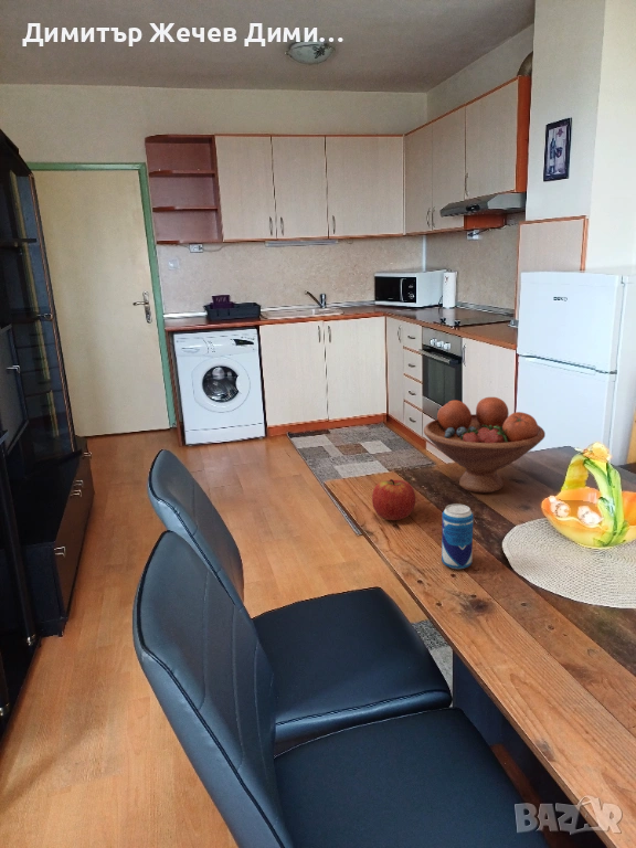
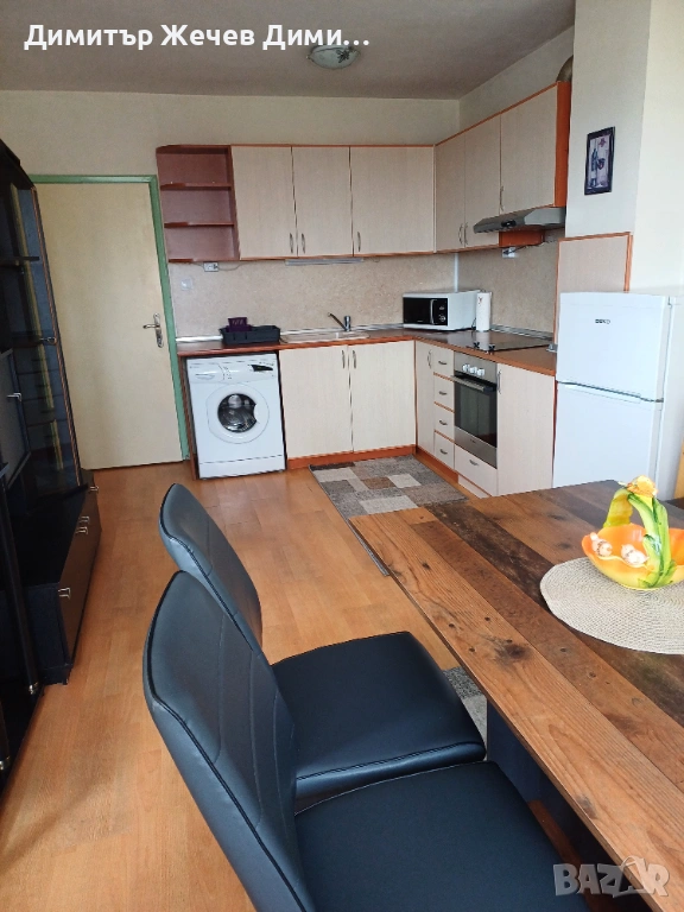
- beverage can (457, 536)
- fruit bowl (481, 446)
- apple (393, 497)
